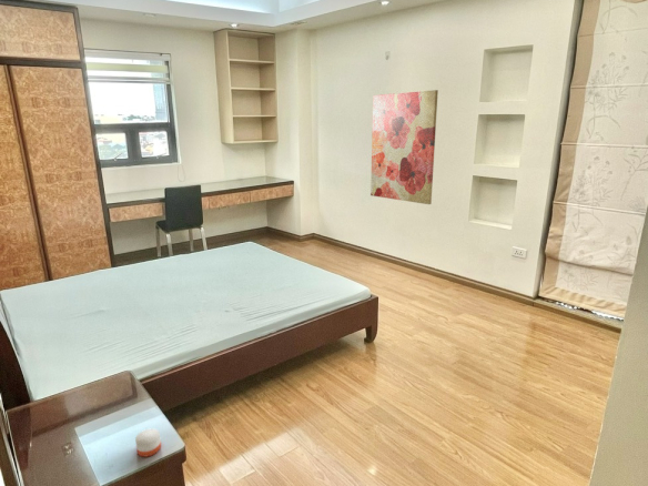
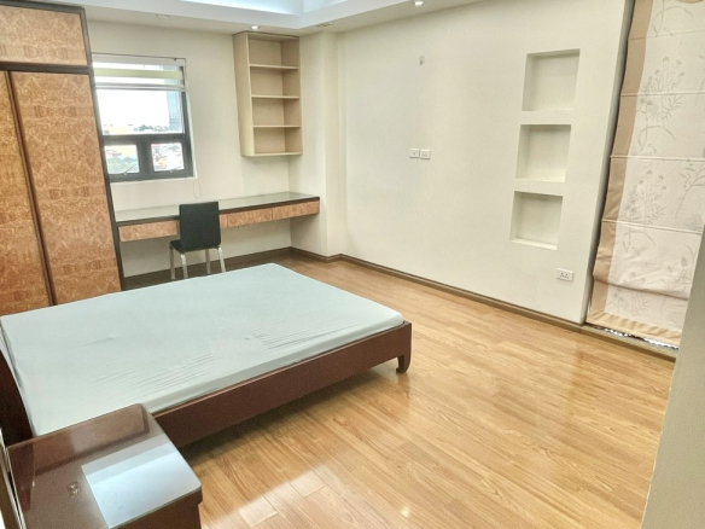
- candle (148, 435)
- wall art (401, 148)
